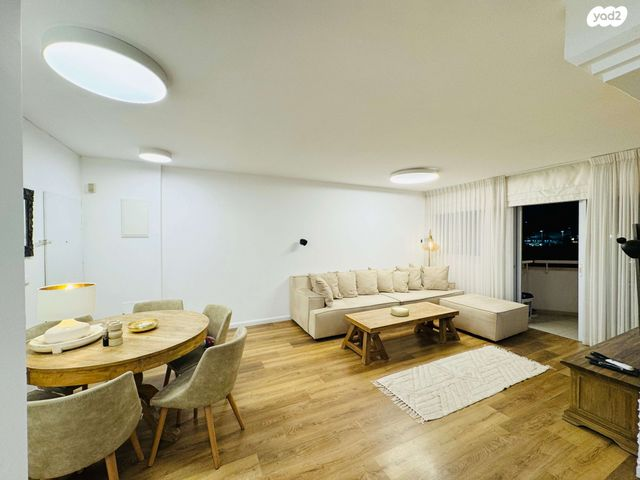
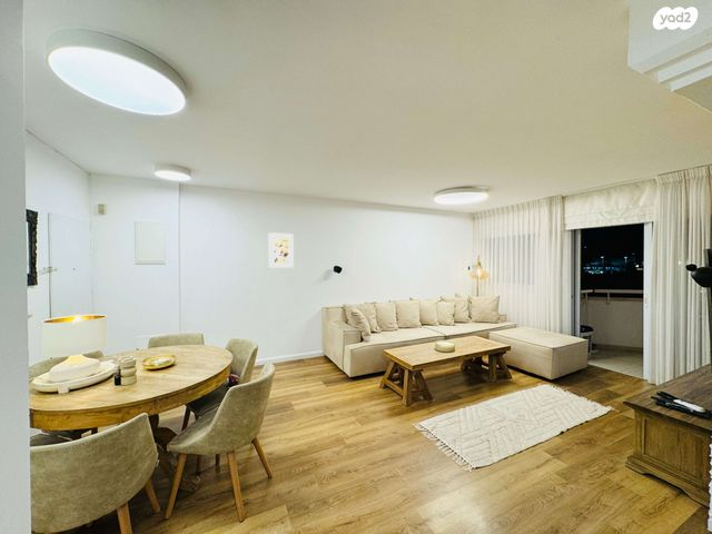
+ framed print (280, 250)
